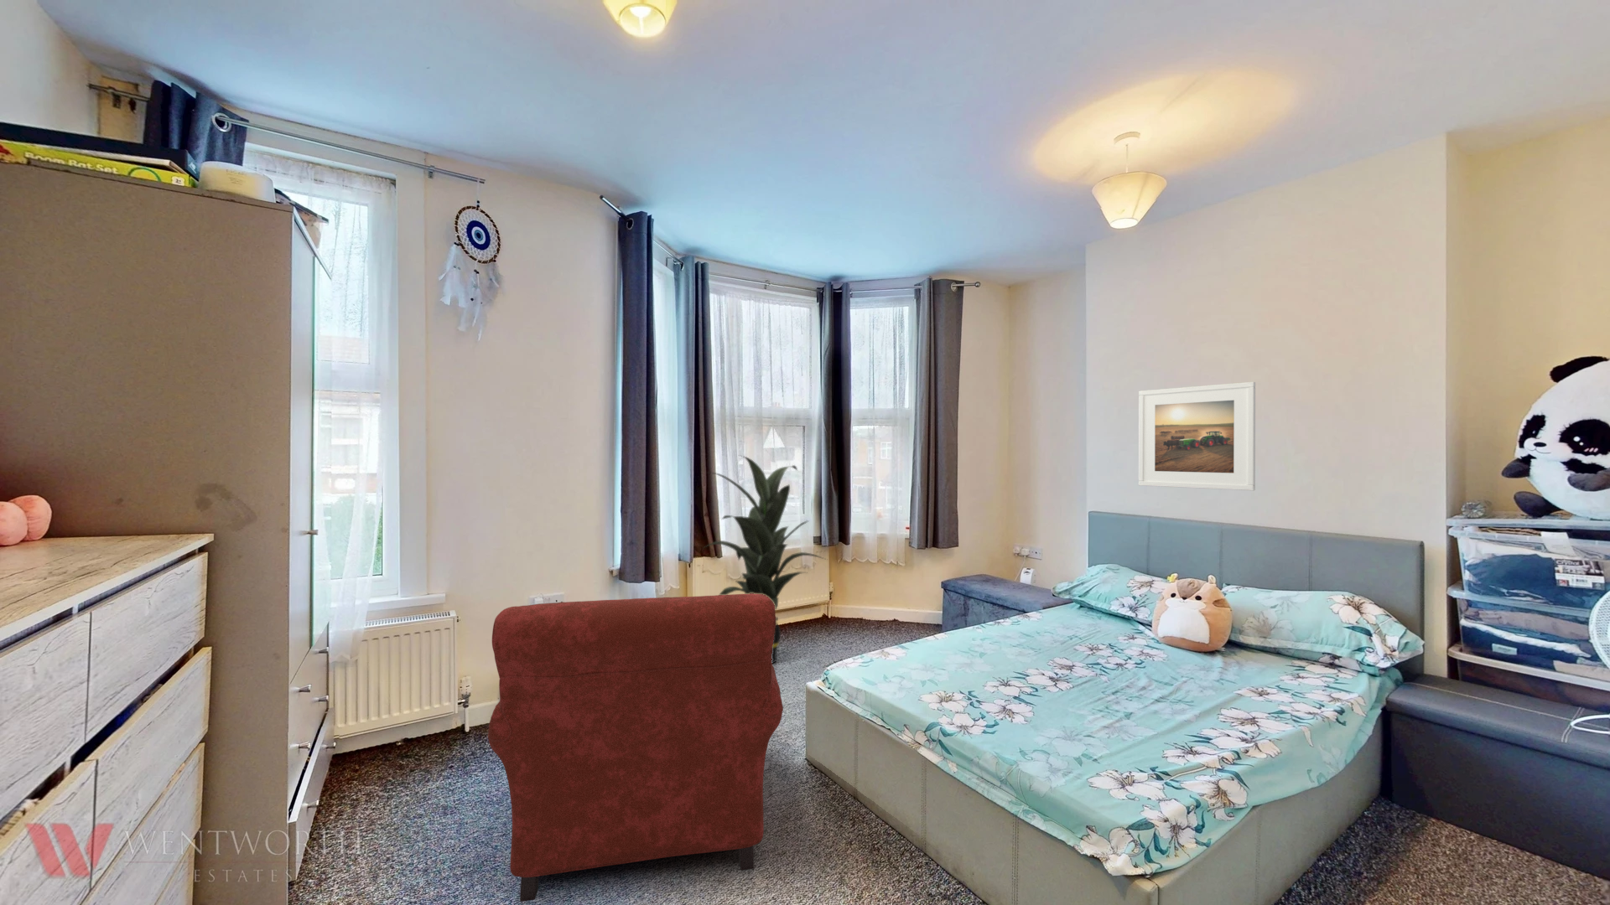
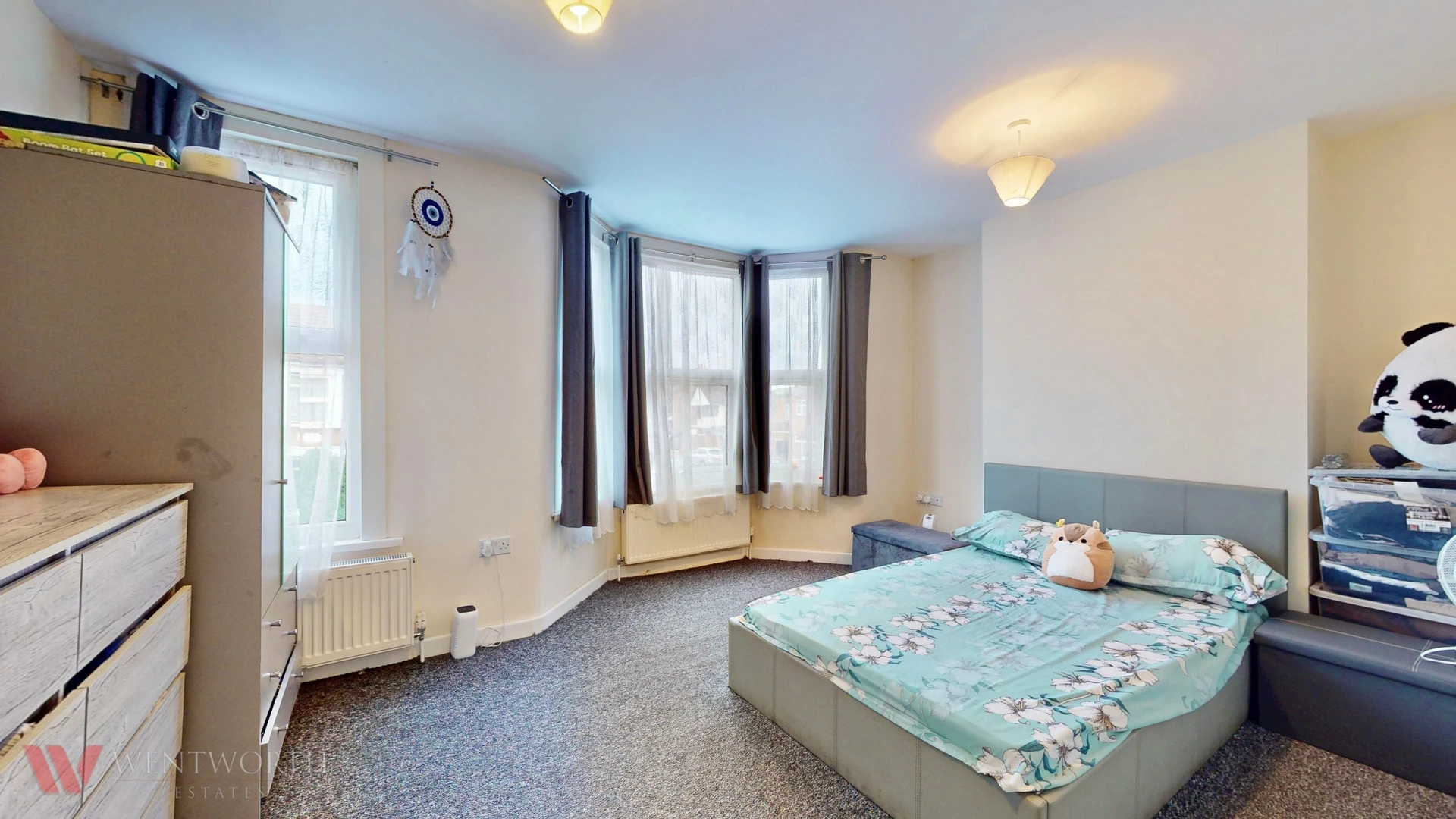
- armchair (648, 698)
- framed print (1192, 436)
- indoor plant (755, 557)
